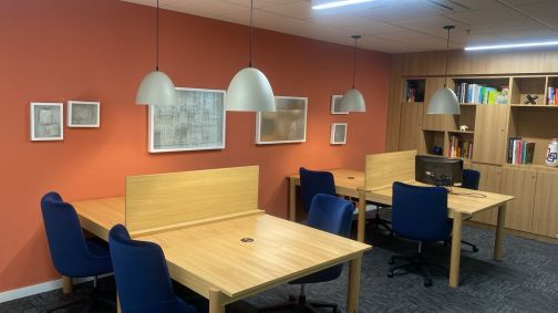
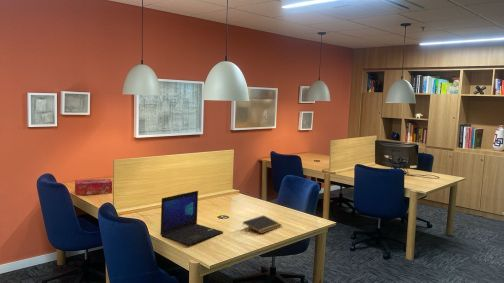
+ tissue box (93, 186)
+ laptop (193, 216)
+ notepad (262, 224)
